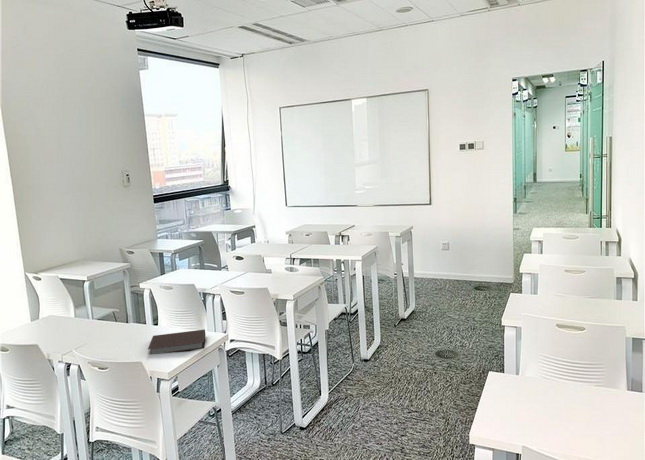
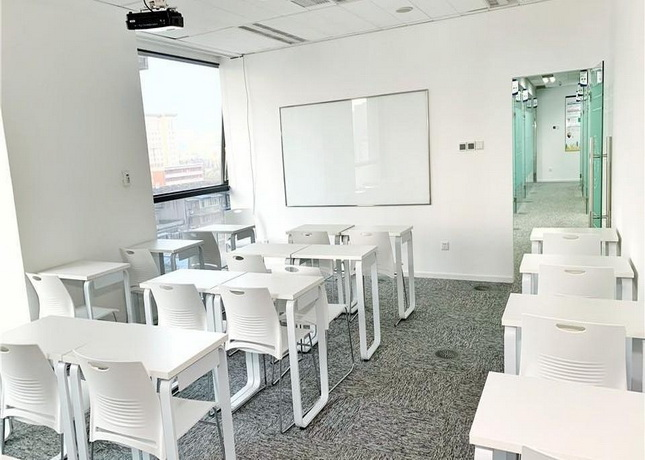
- notebook (178, 341)
